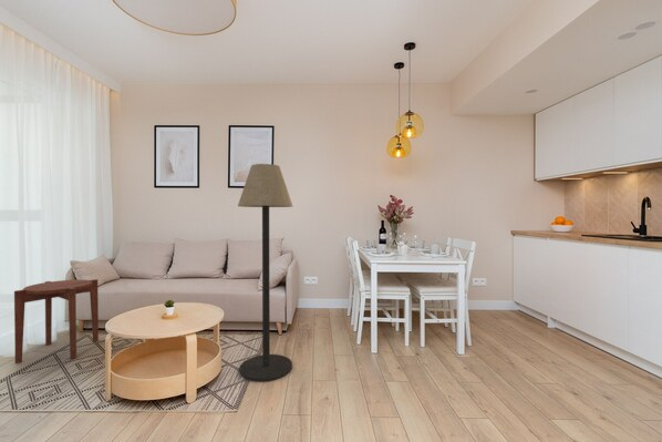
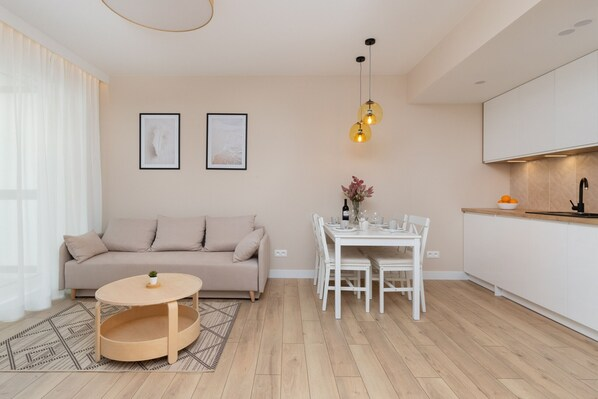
- side table (51, 317)
- floor lamp (266, 267)
